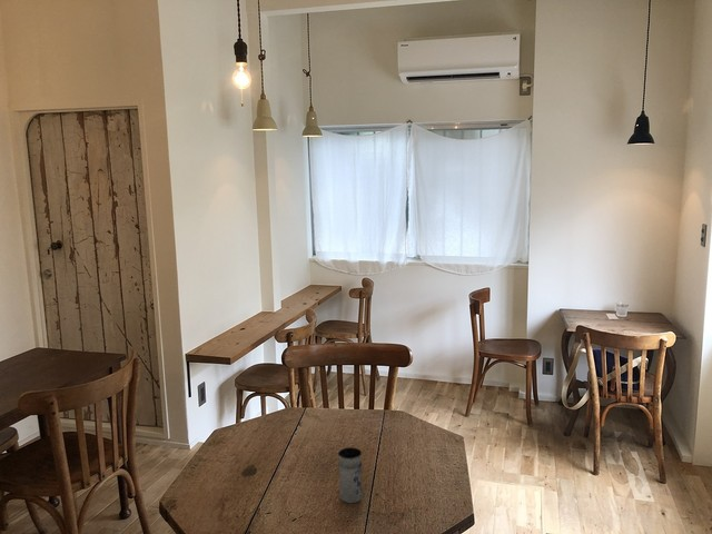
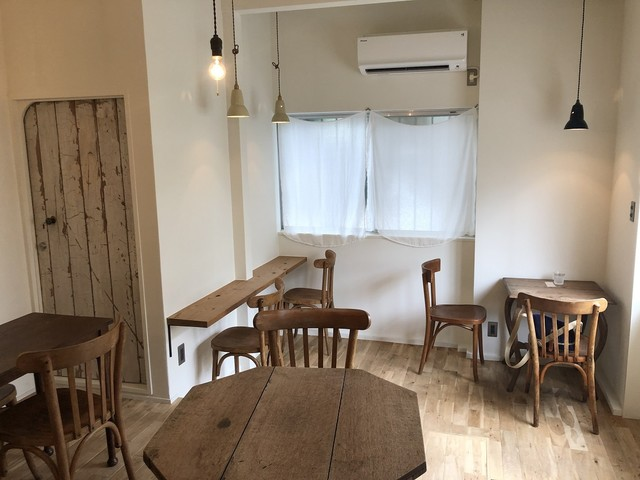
- jar (350, 474)
